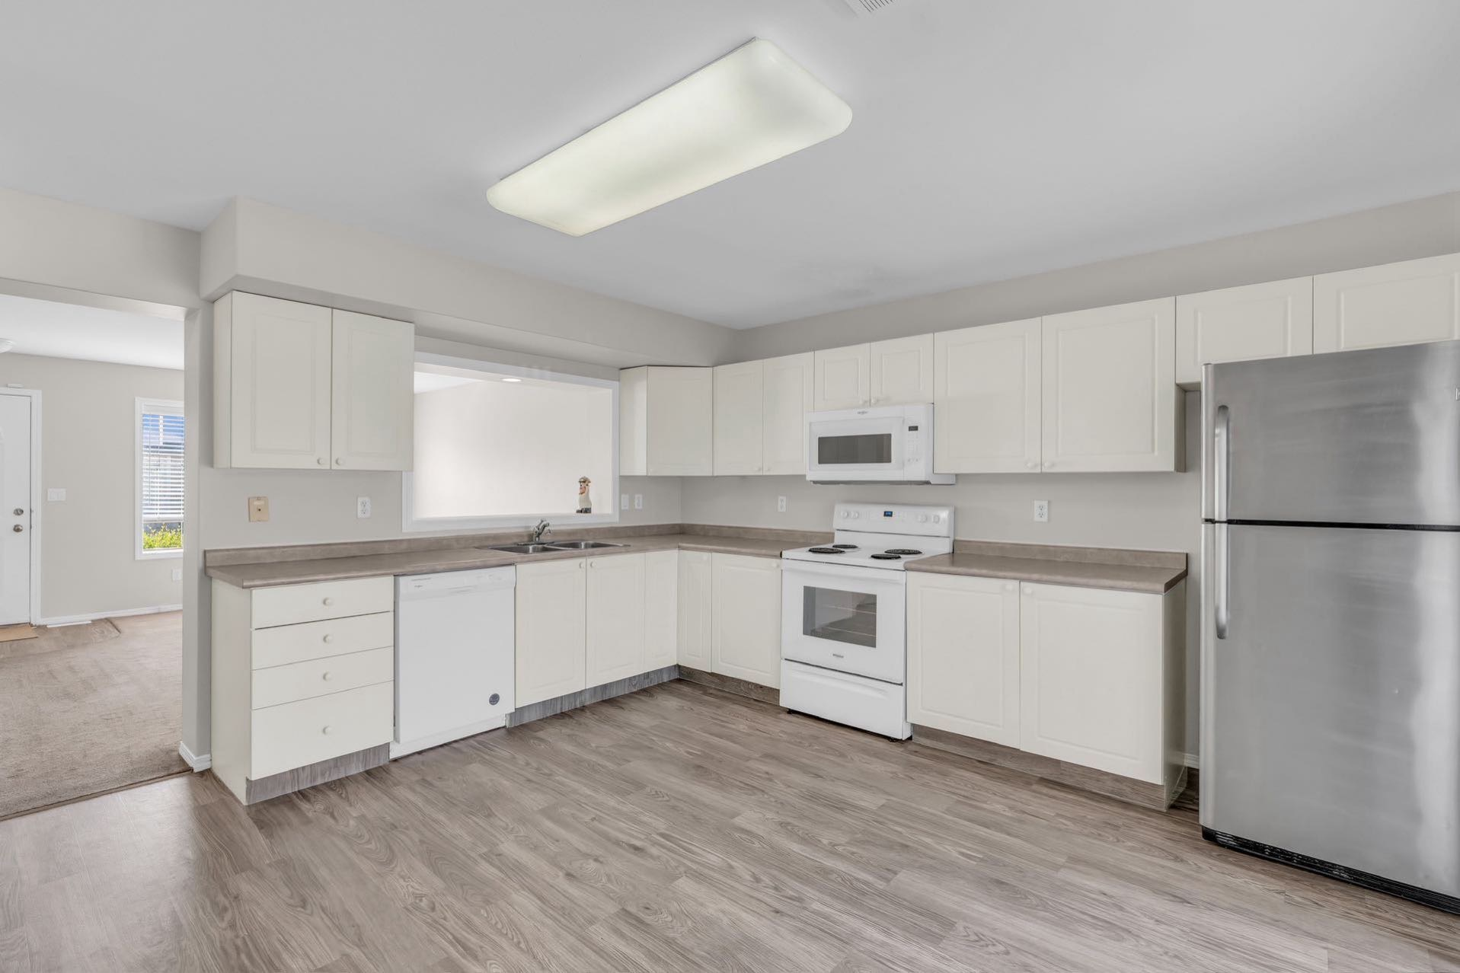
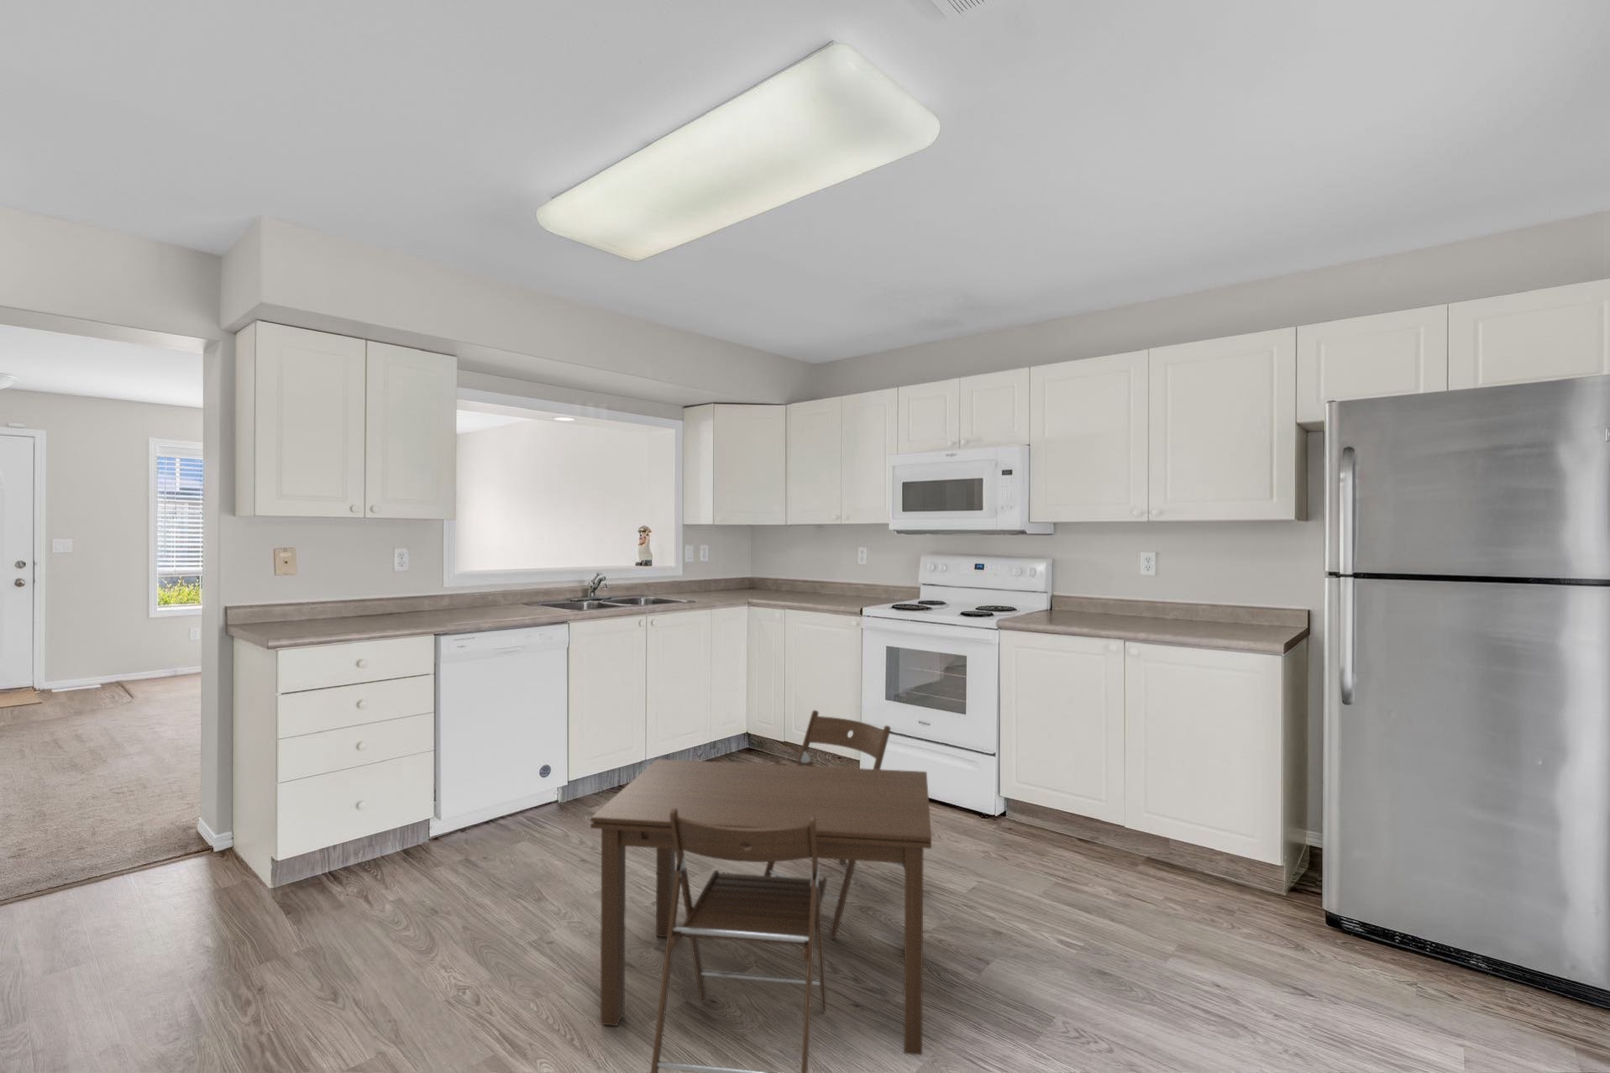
+ dining table (781, 854)
